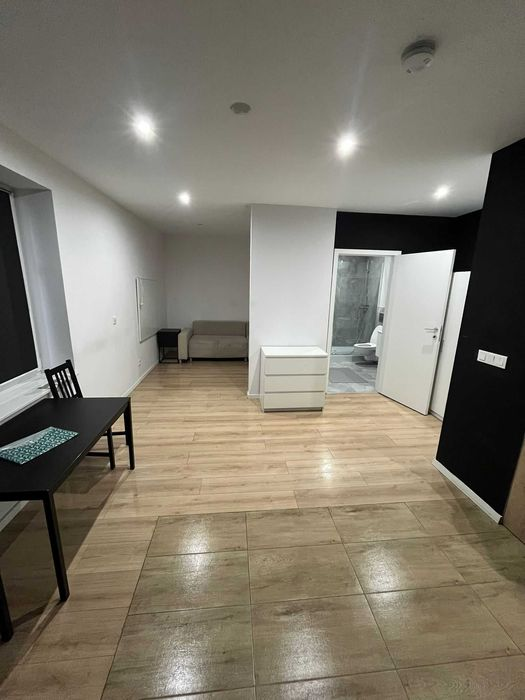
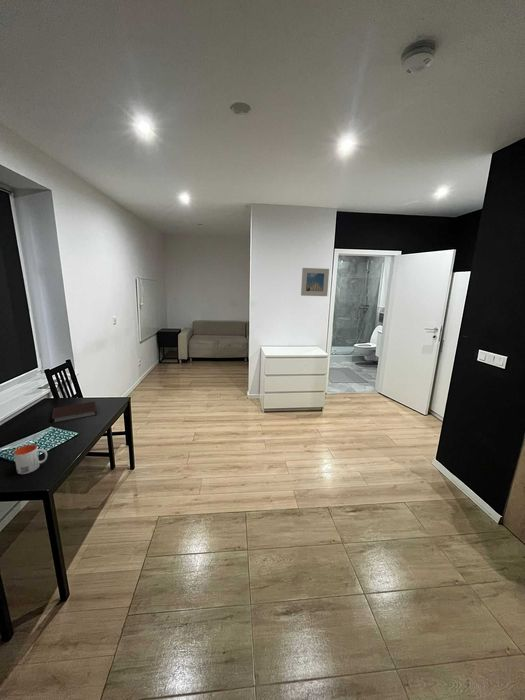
+ mug (31, 458)
+ notebook (75, 411)
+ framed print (315, 282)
